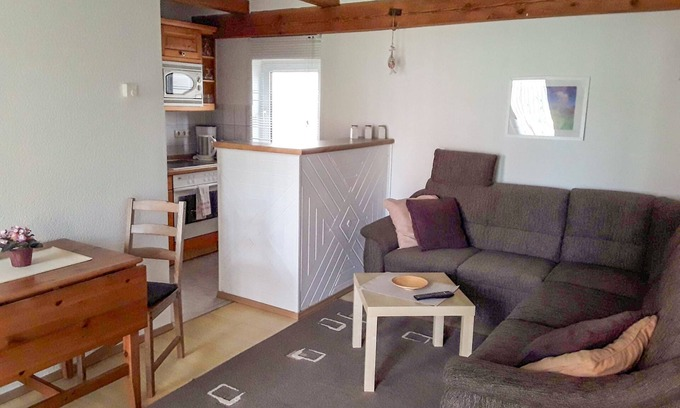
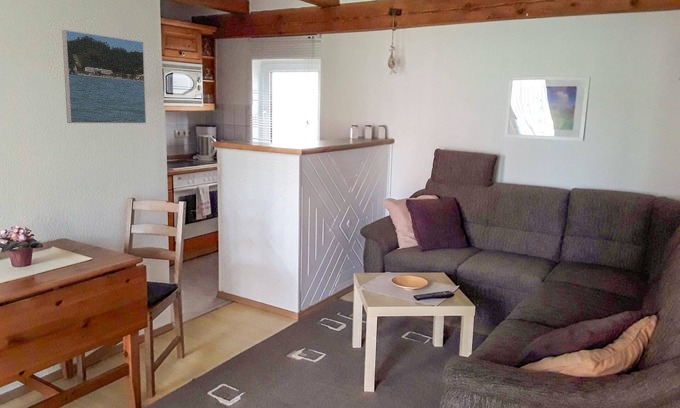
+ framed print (107, 80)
